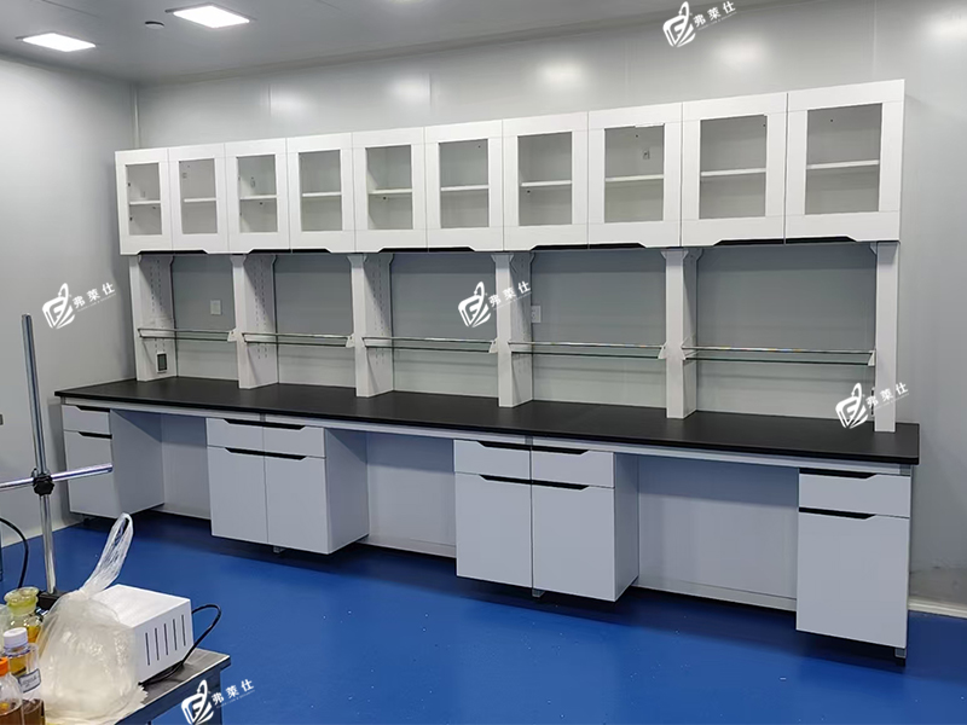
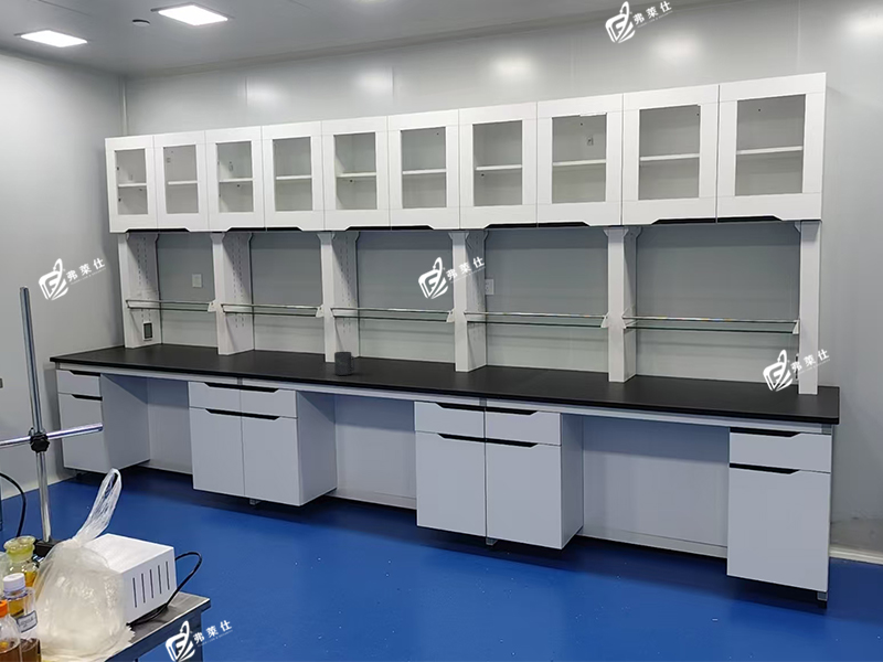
+ mug (345, 363)
